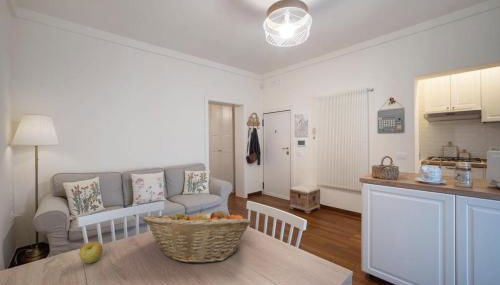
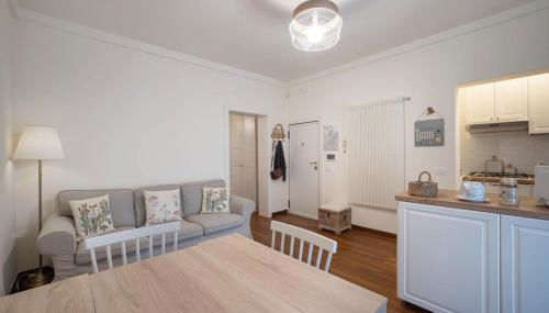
- apple (91, 252)
- fruit basket (198, 227)
